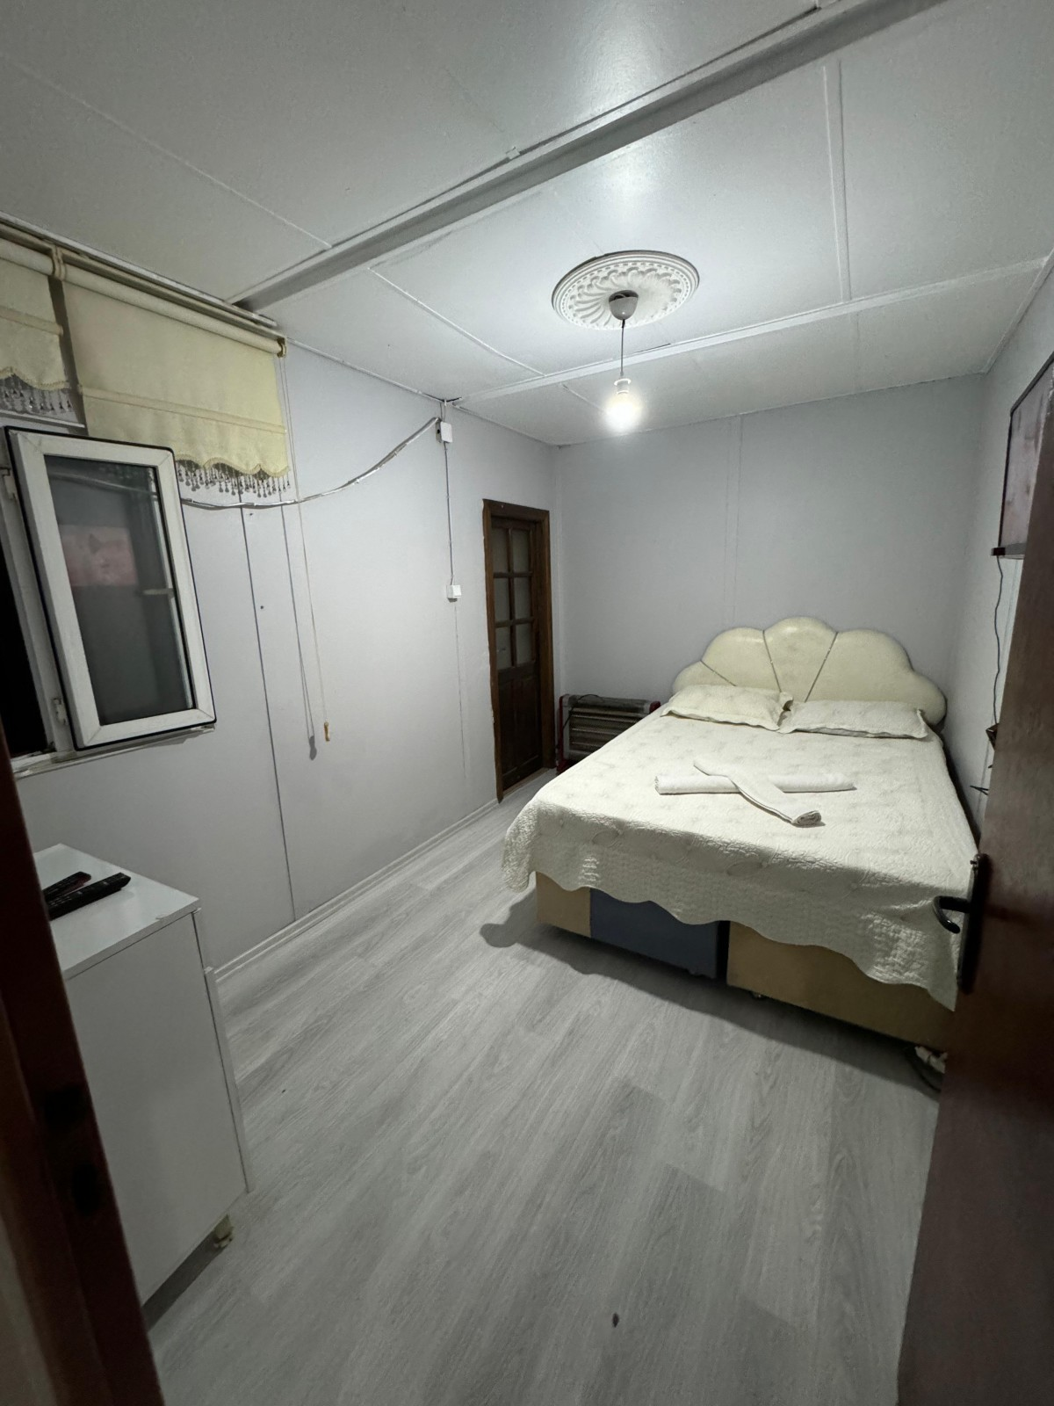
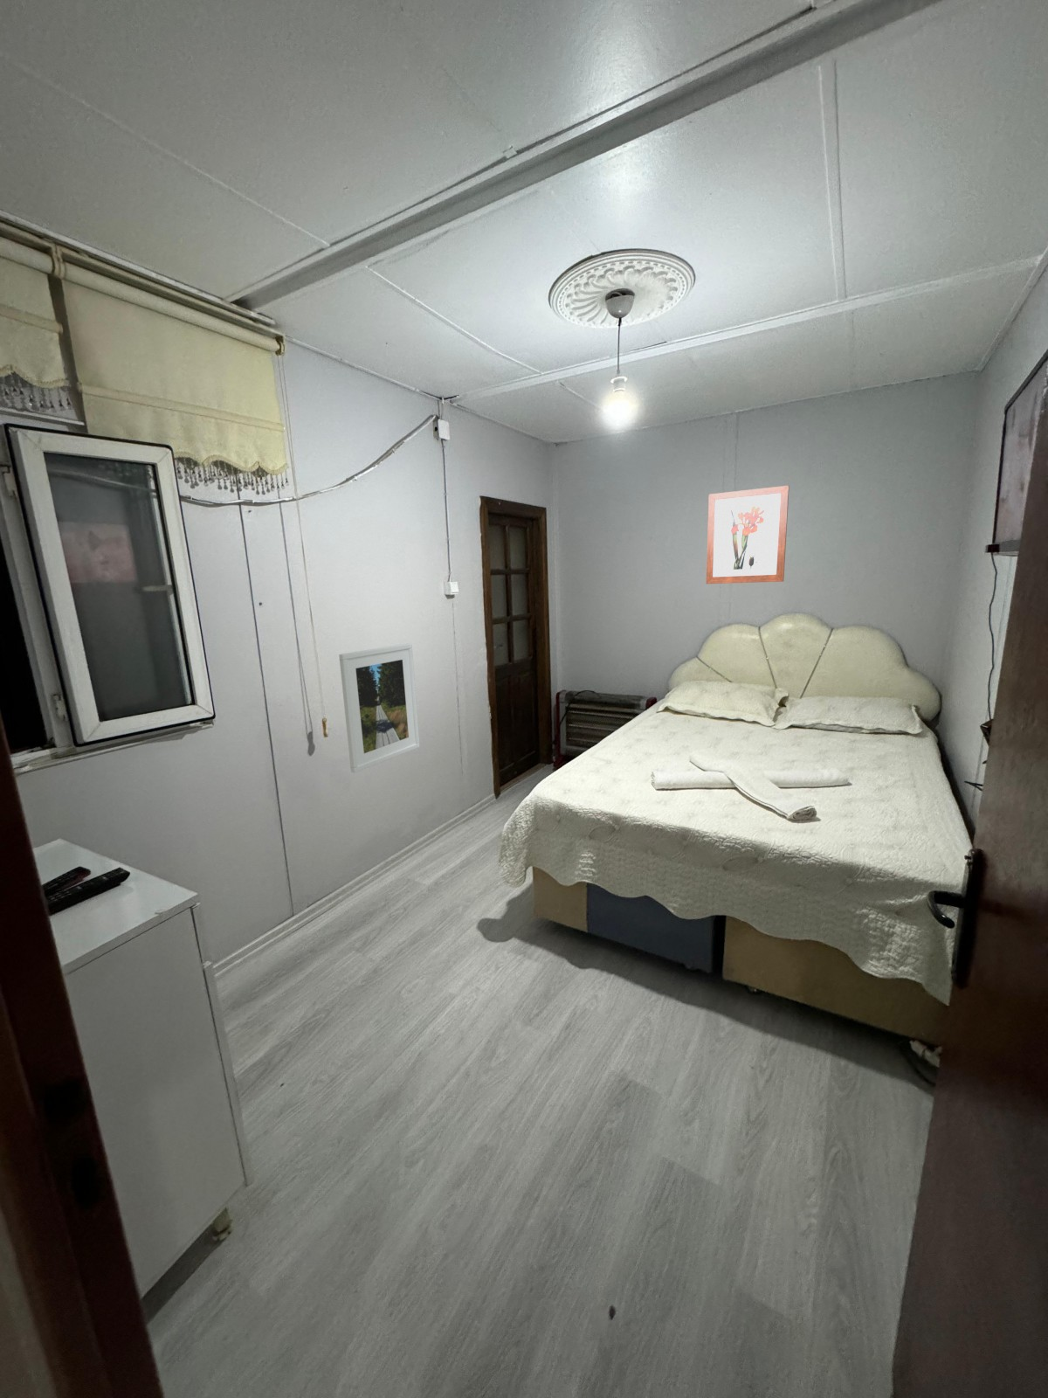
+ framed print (382, 705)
+ wall art (745, 536)
